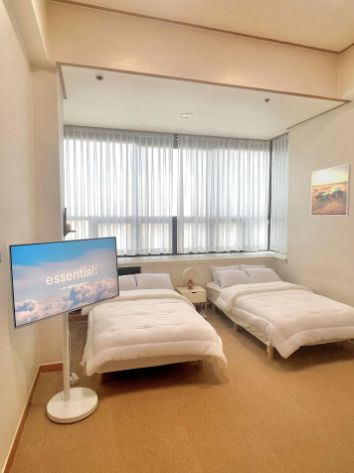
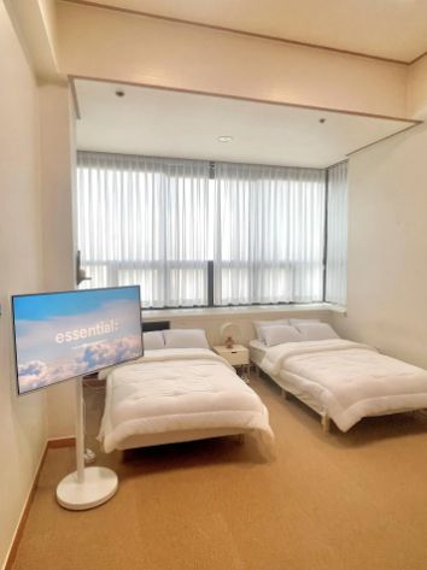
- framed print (329, 192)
